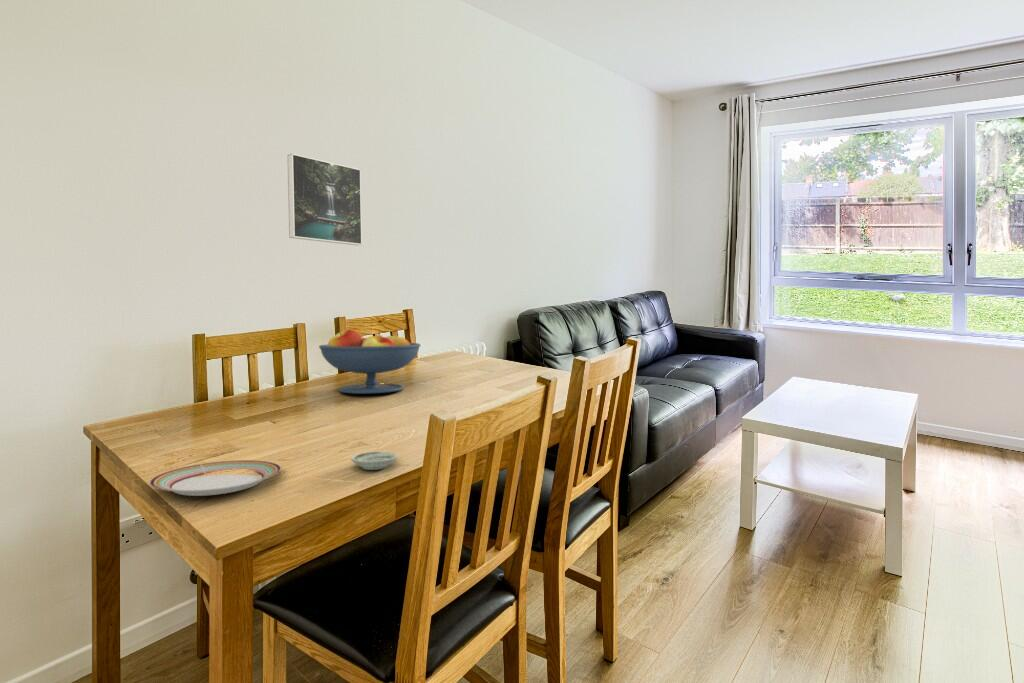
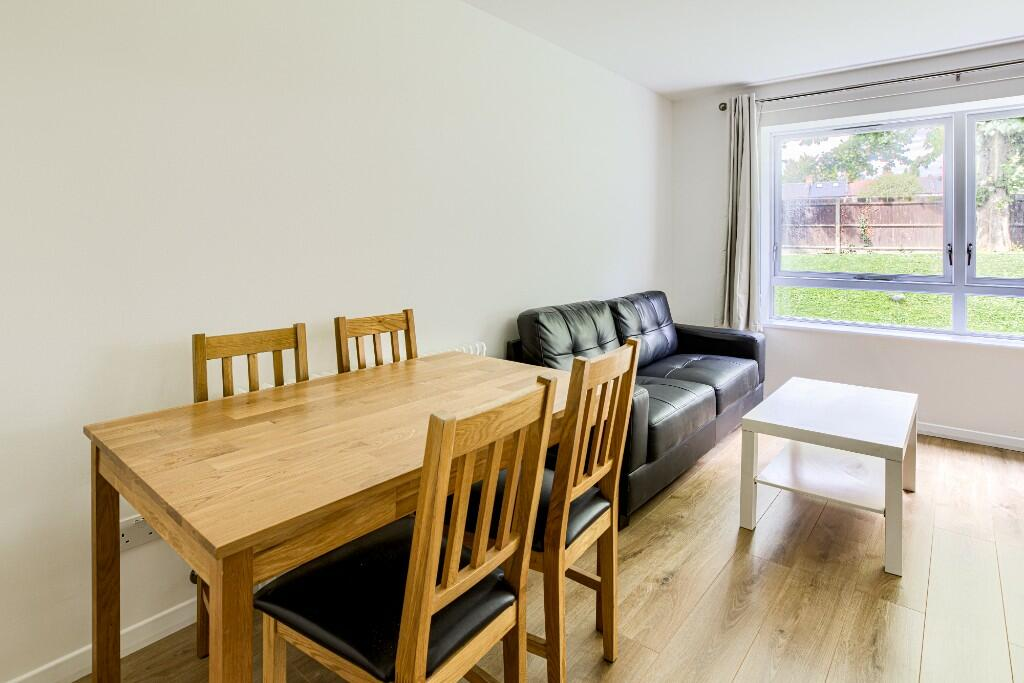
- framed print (326, 202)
- saucer (374, 461)
- fruit bowl (370, 359)
- plate (218, 479)
